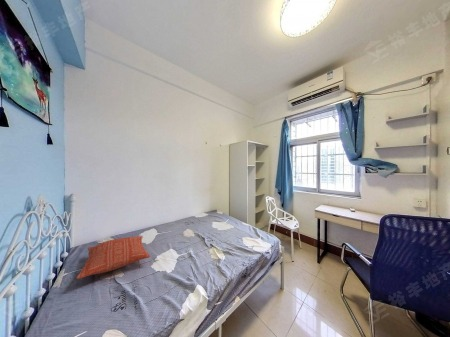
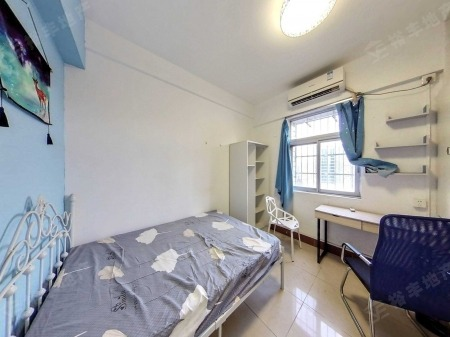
- pillow (117, 252)
